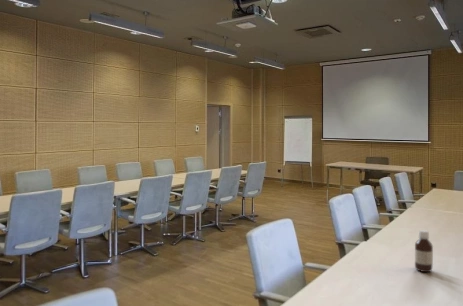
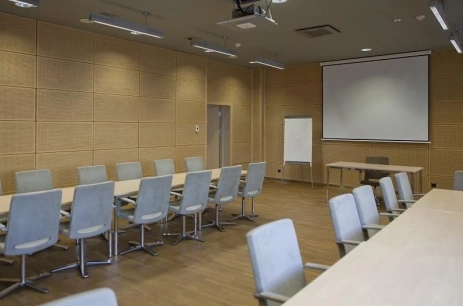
- bottle (423, 250)
